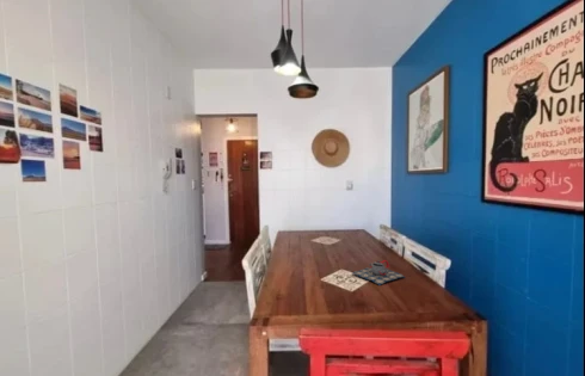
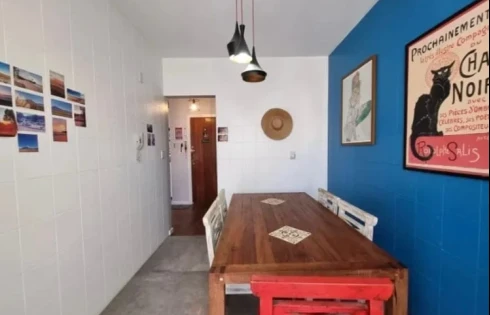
- teapot (377, 267)
